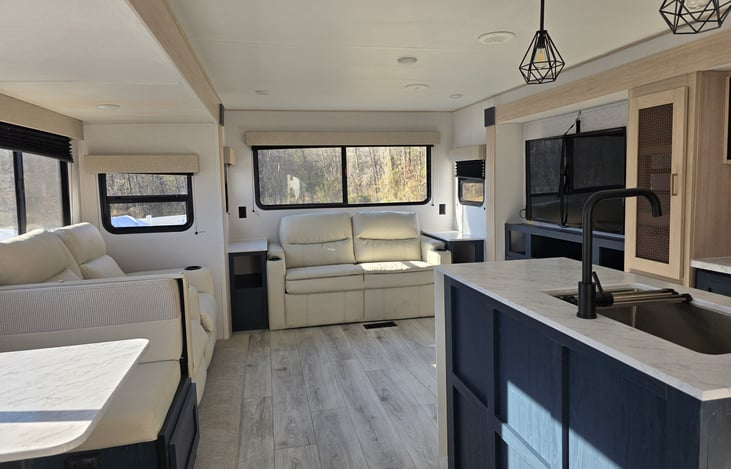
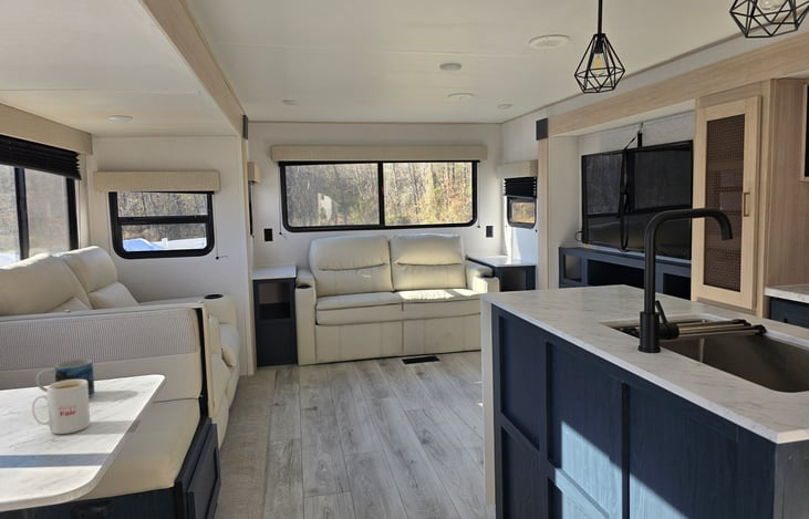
+ mug (61, 407)
+ mug (65, 380)
